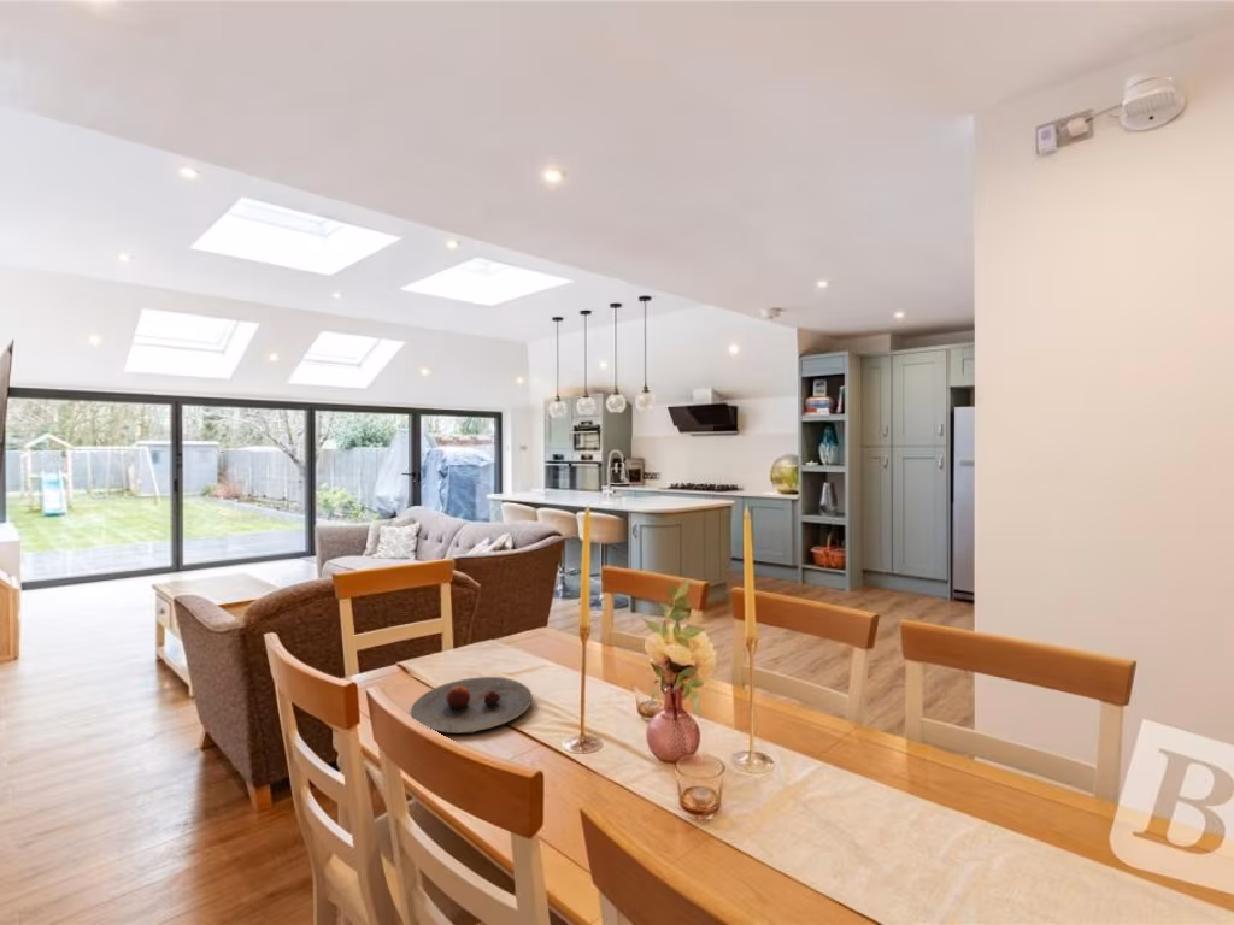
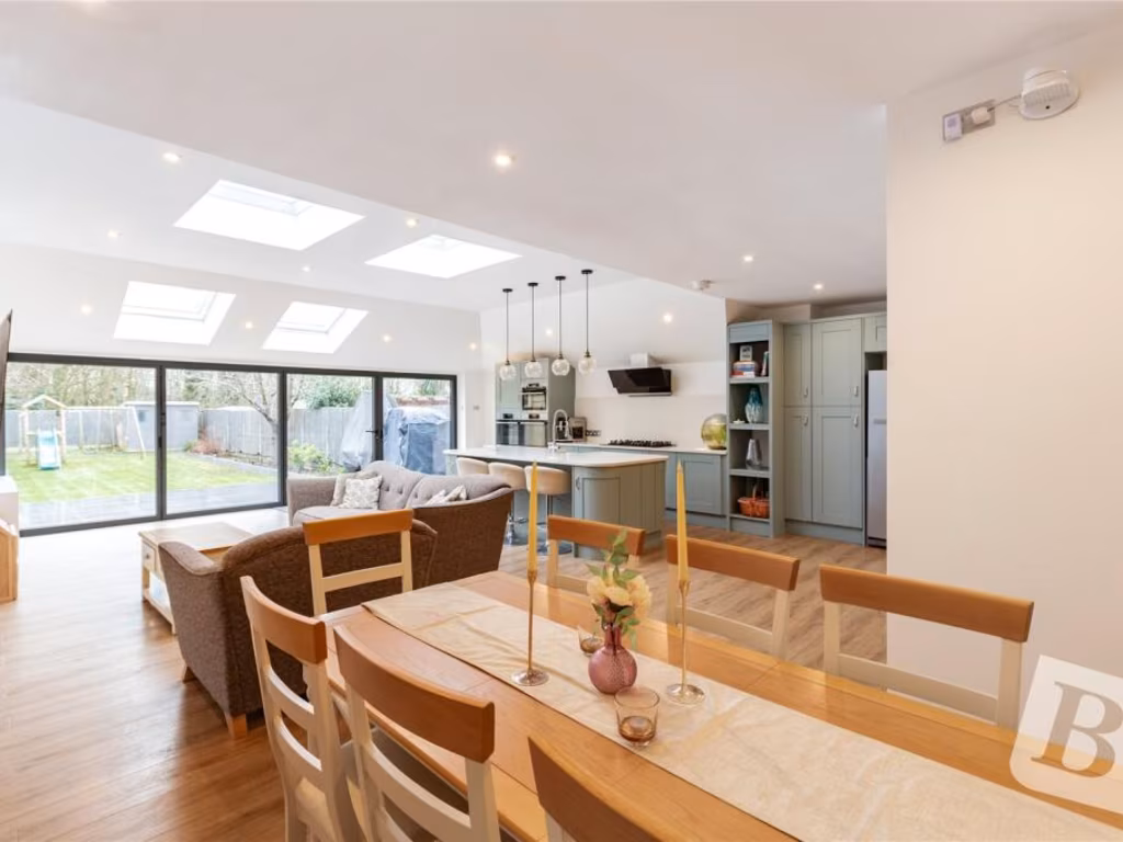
- plate (472, 696)
